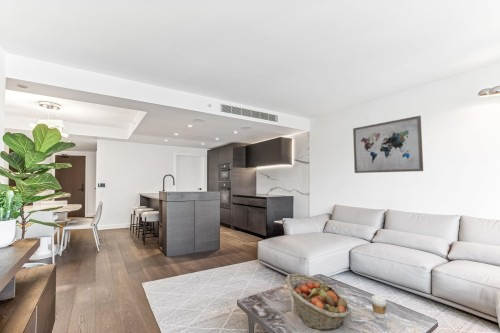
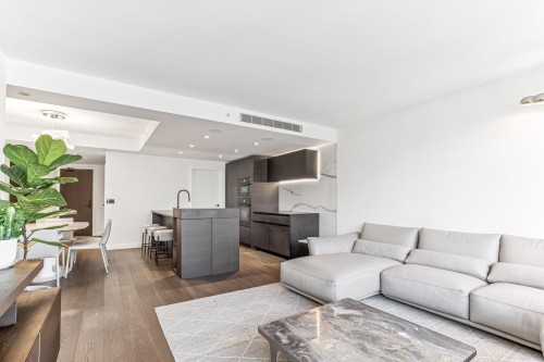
- coffee cup (379, 306)
- fruit basket (316, 298)
- wall art (384, 147)
